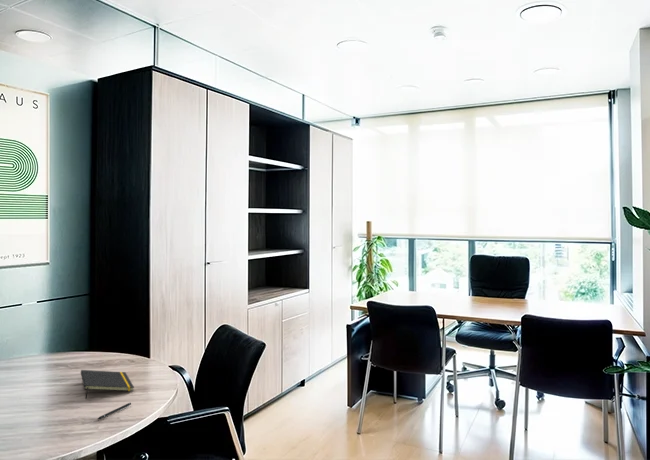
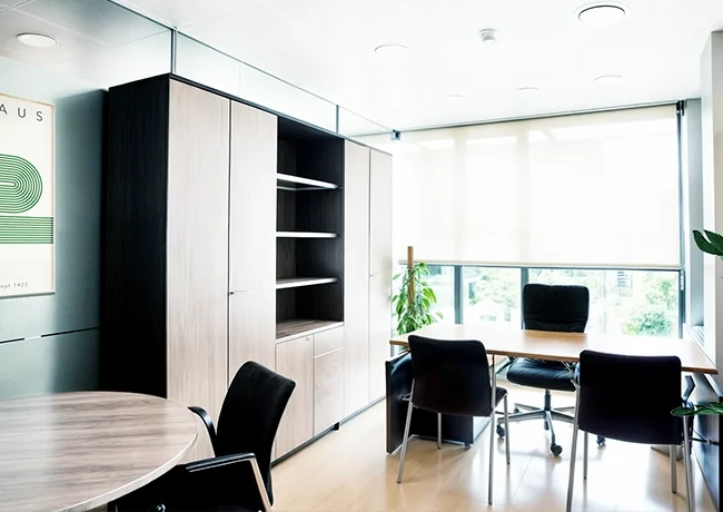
- notepad (106, 380)
- pen (114, 411)
